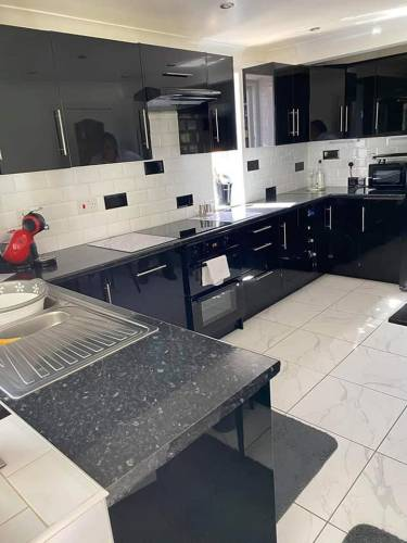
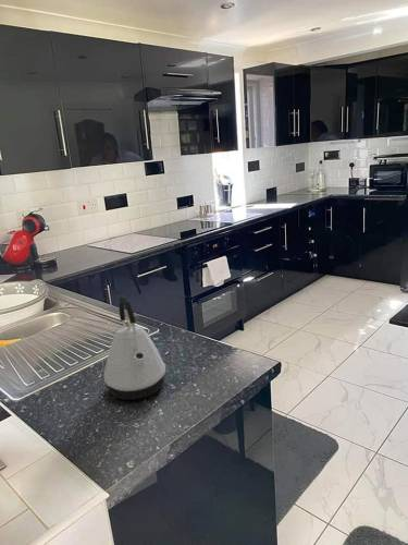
+ kettle (132, 343)
